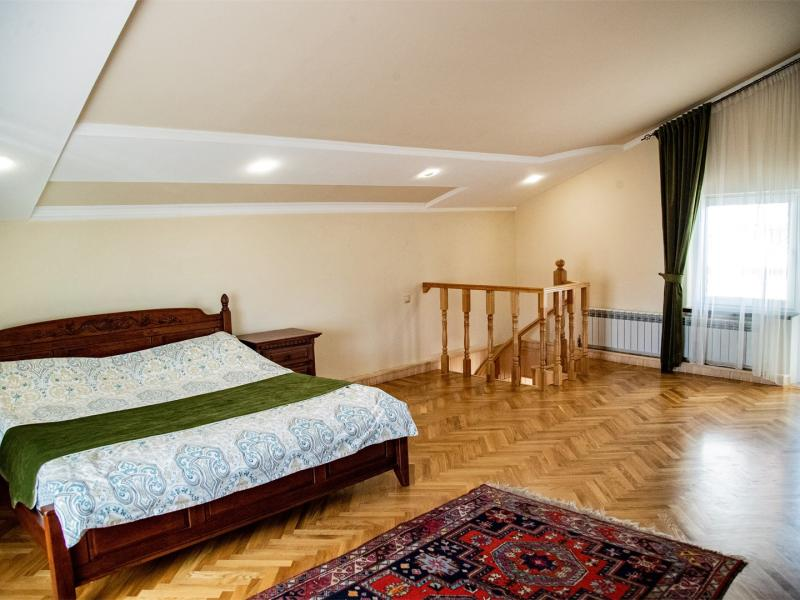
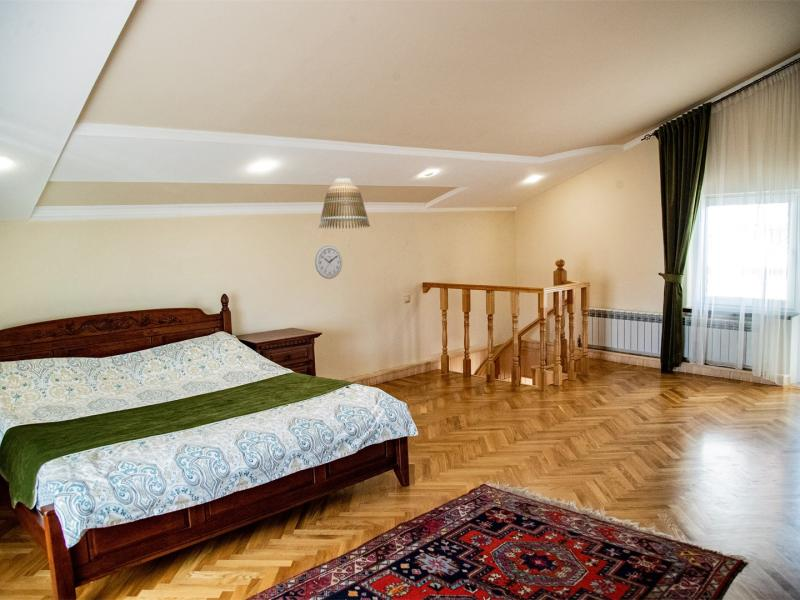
+ wall clock (329, 262)
+ lamp shade (343, 203)
